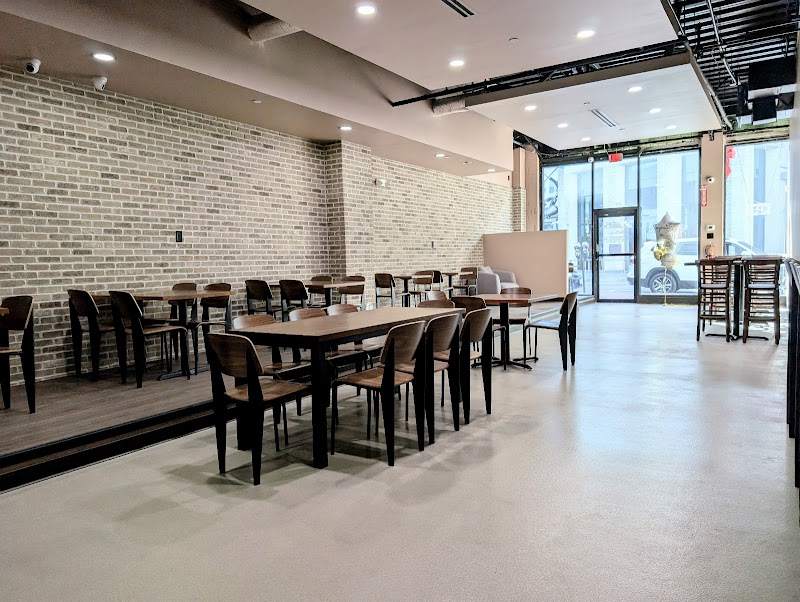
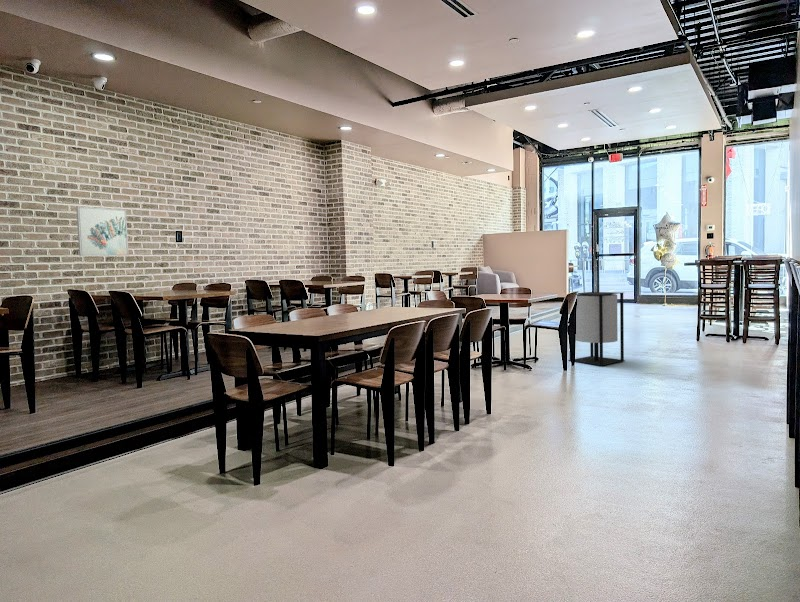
+ wall art (103, 232)
+ trash can (596, 327)
